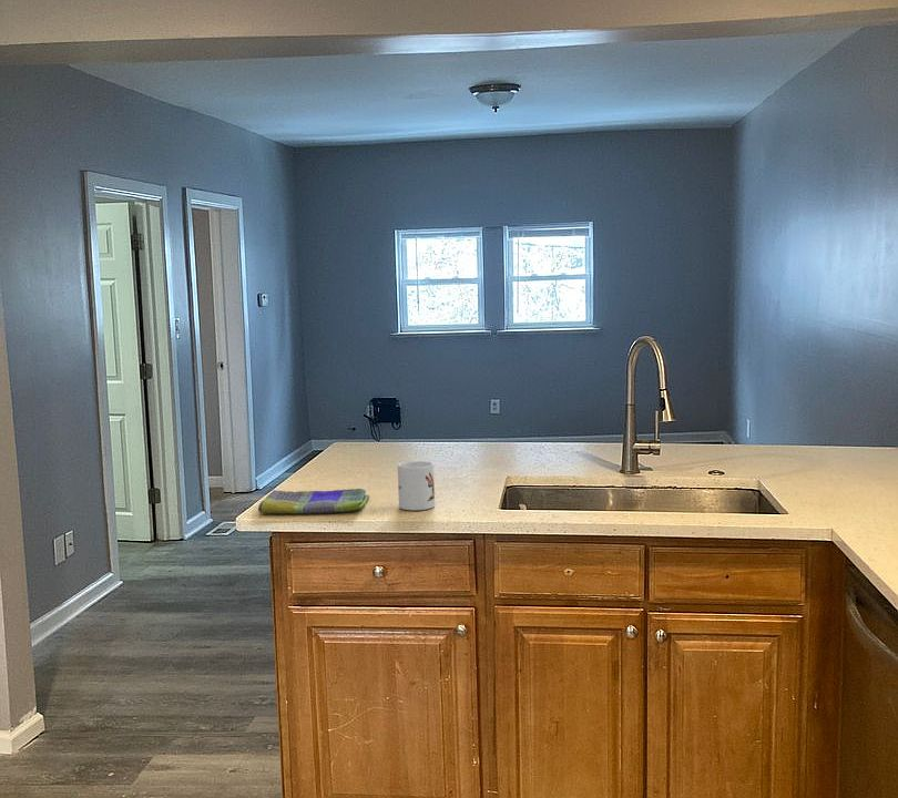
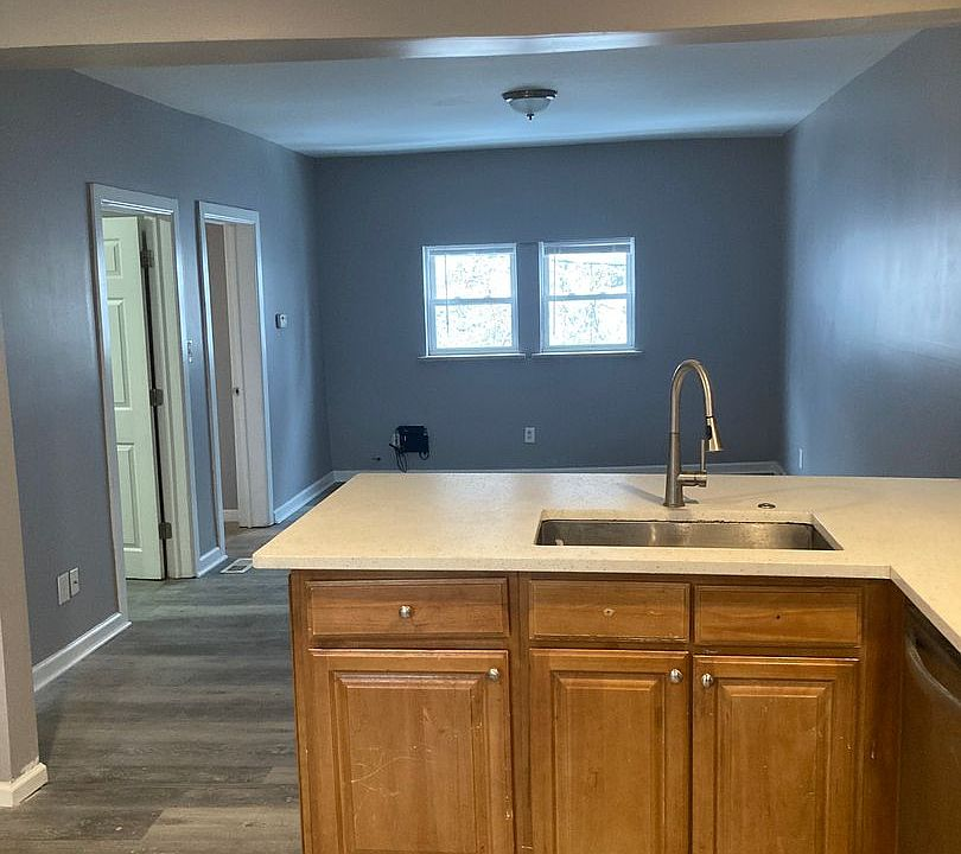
- dish towel (314, 500)
- mug (417, 483)
